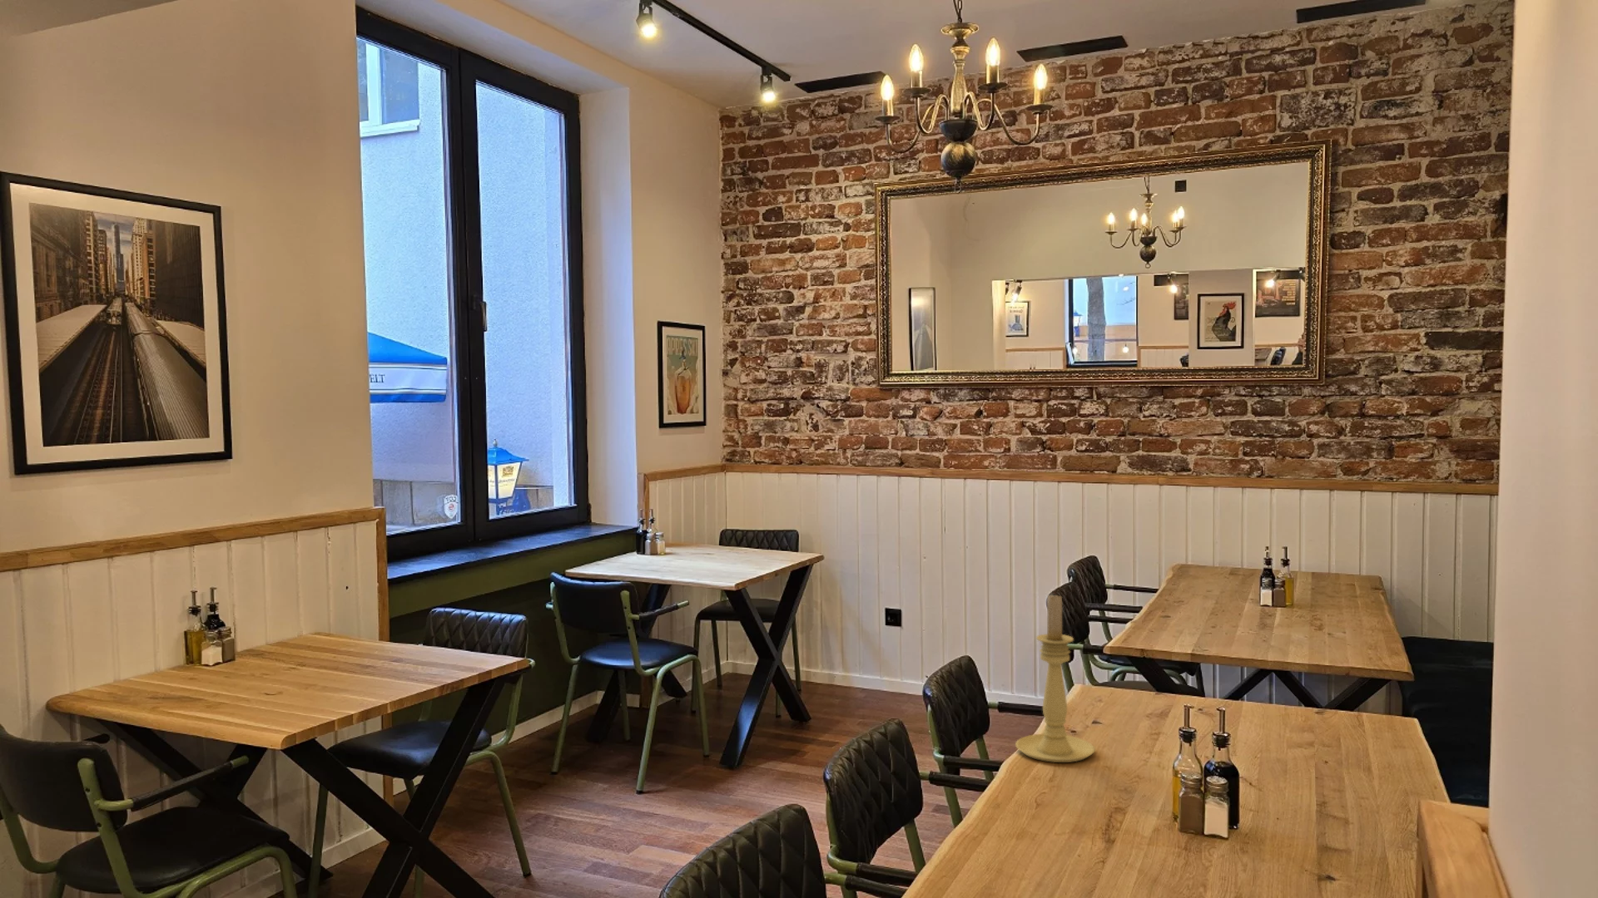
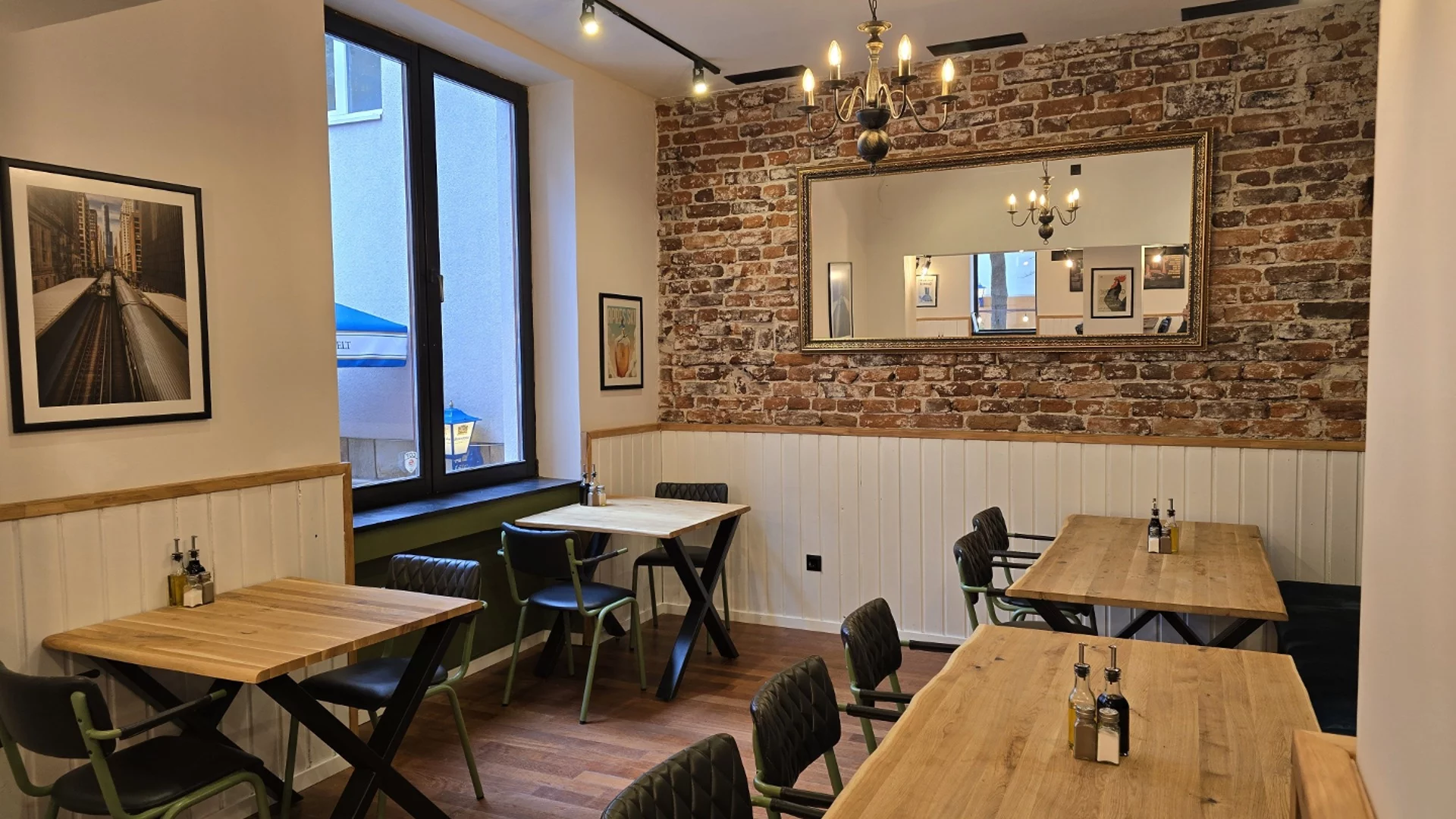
- candle holder (1055, 672)
